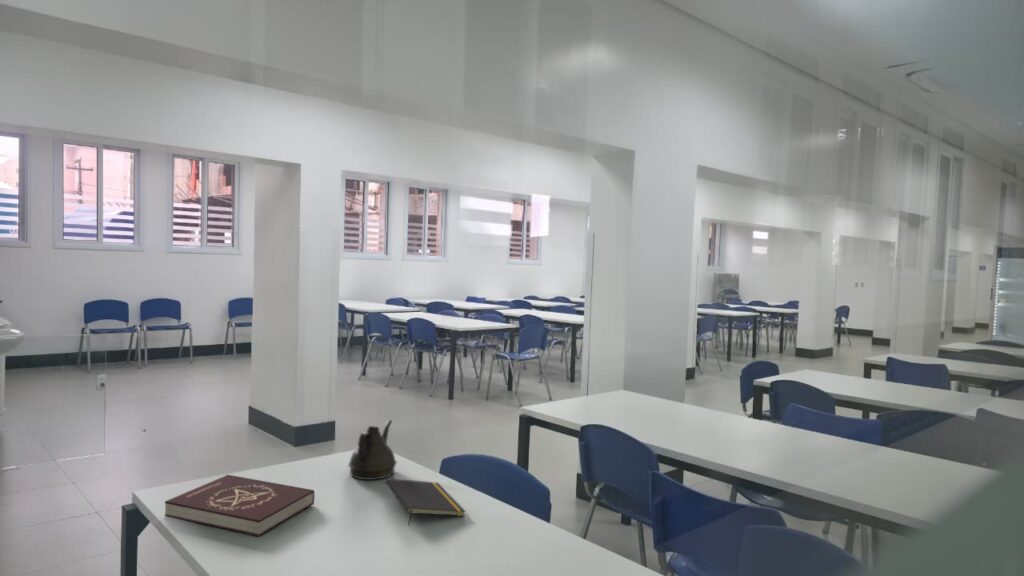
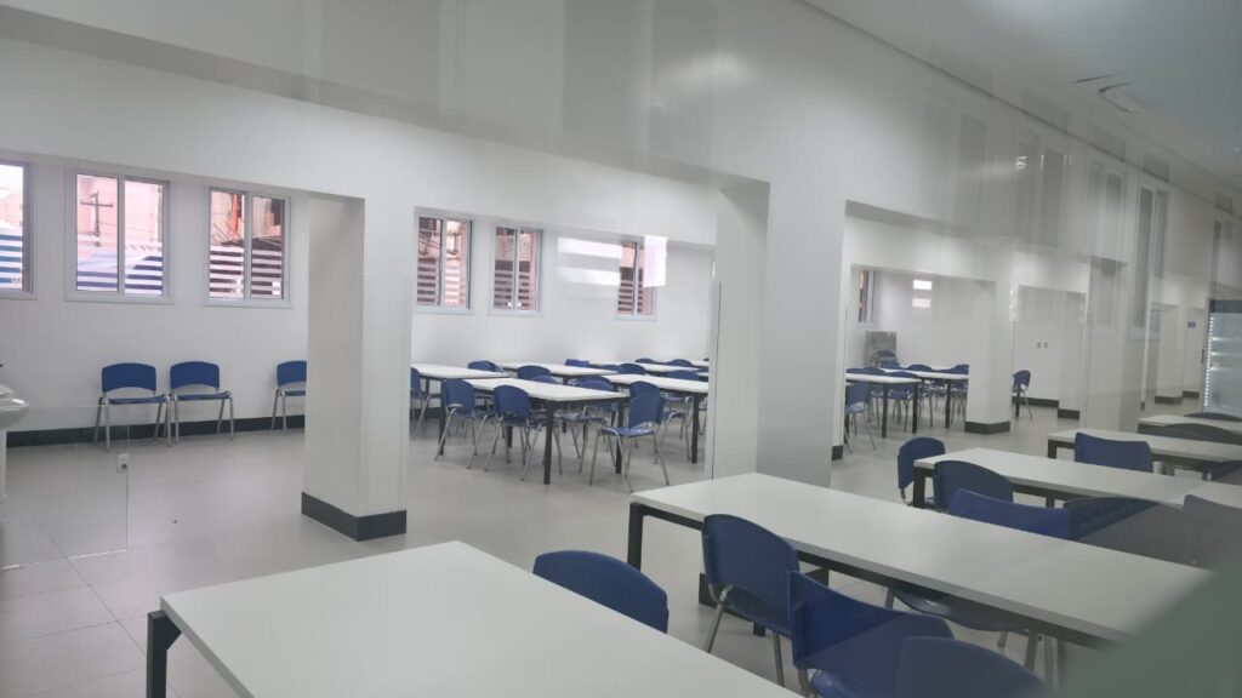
- teapot (377, 447)
- book (242, 502)
- notepad (423, 496)
